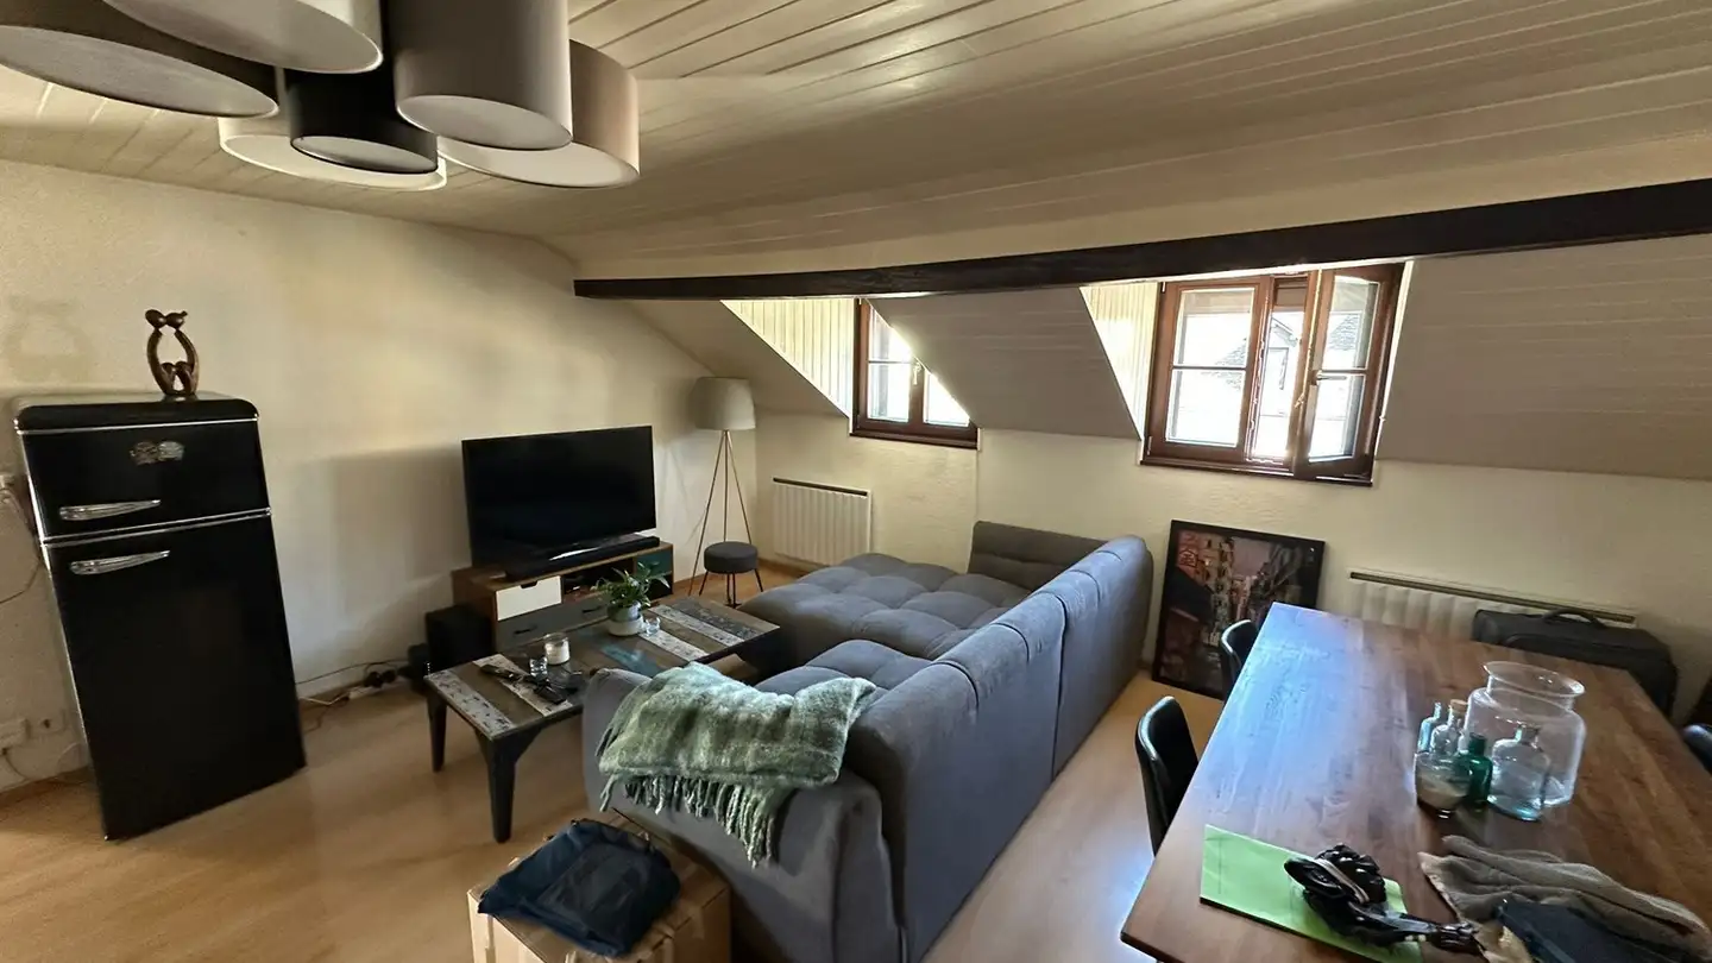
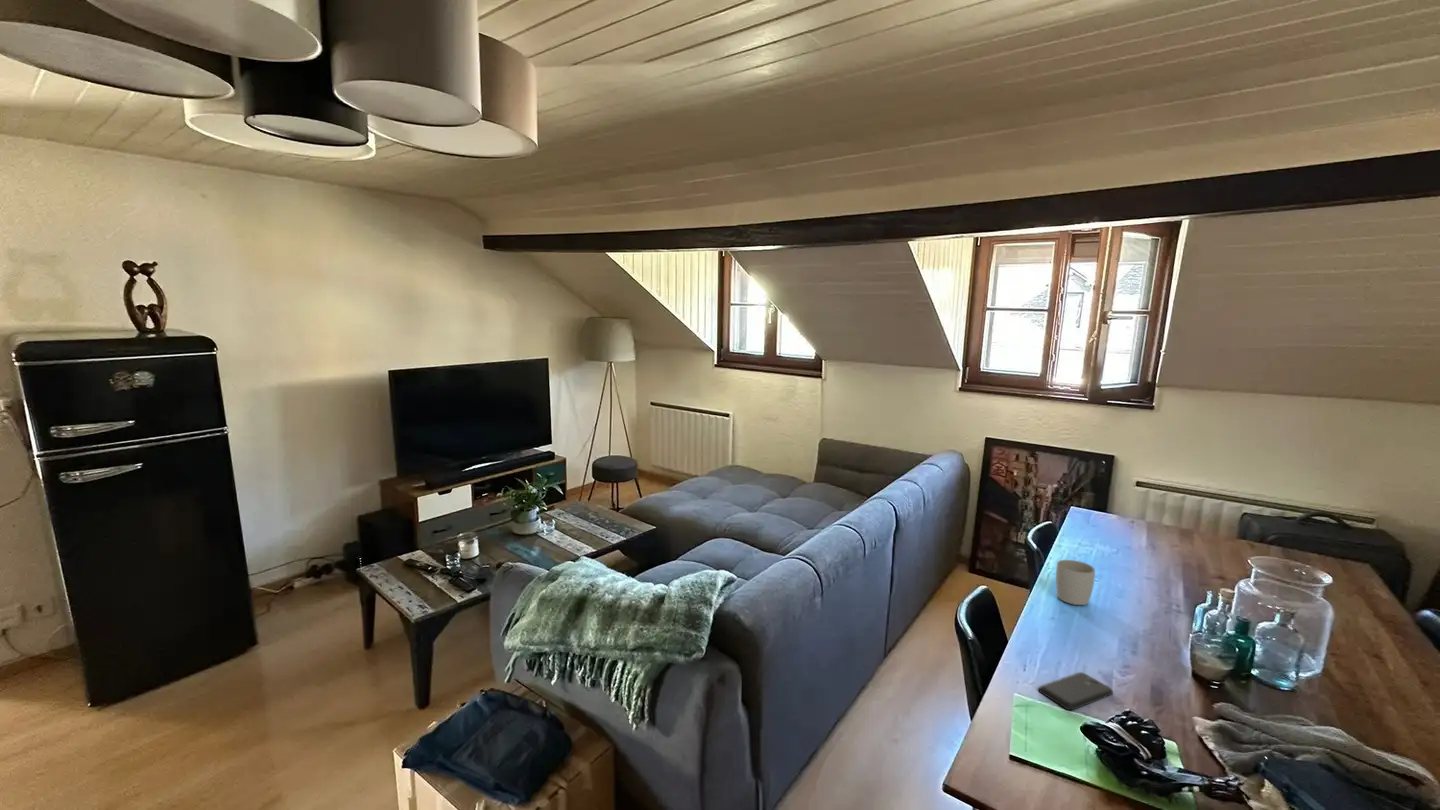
+ smartphone (1075, 689)
+ mug (1077, 581)
